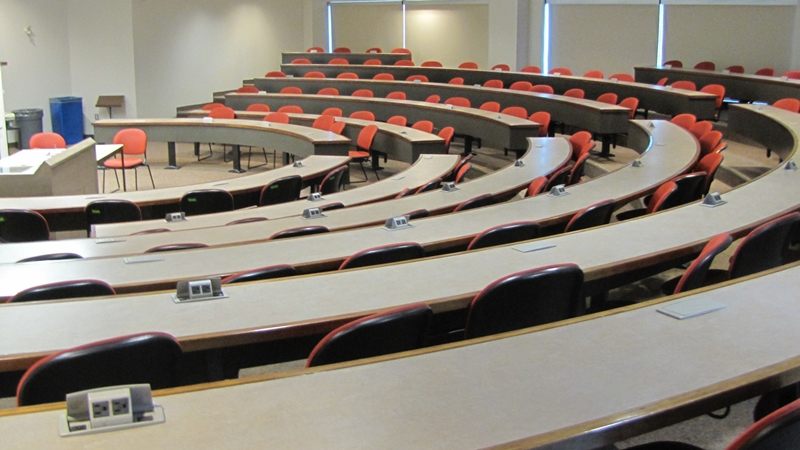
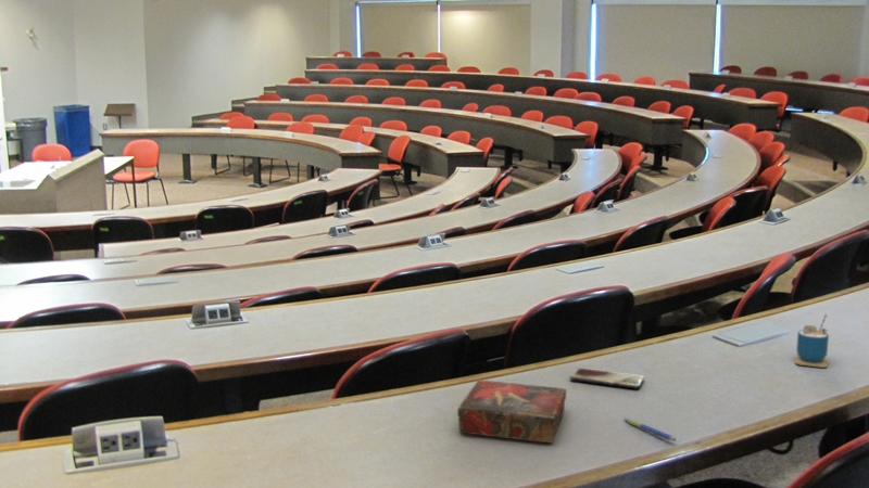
+ book (513, 409)
+ cup (813, 337)
+ smartphone (606, 377)
+ pen (647, 428)
